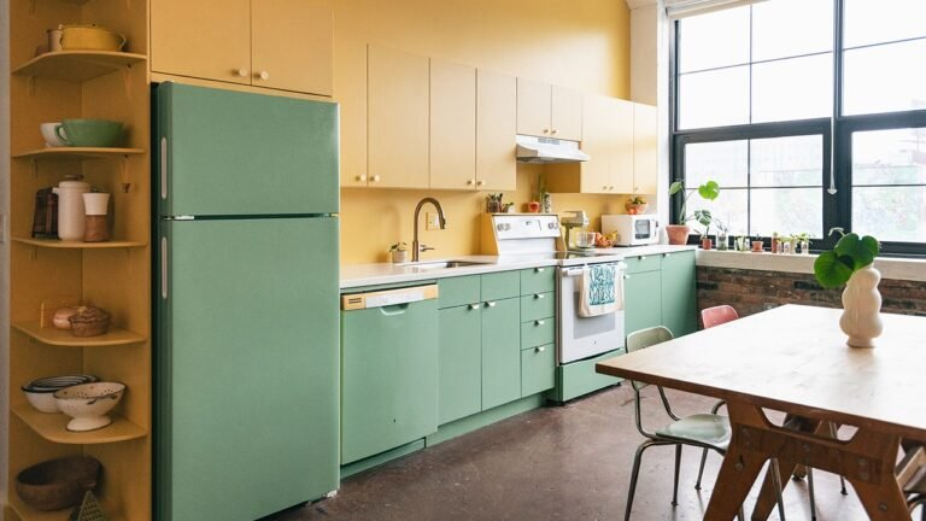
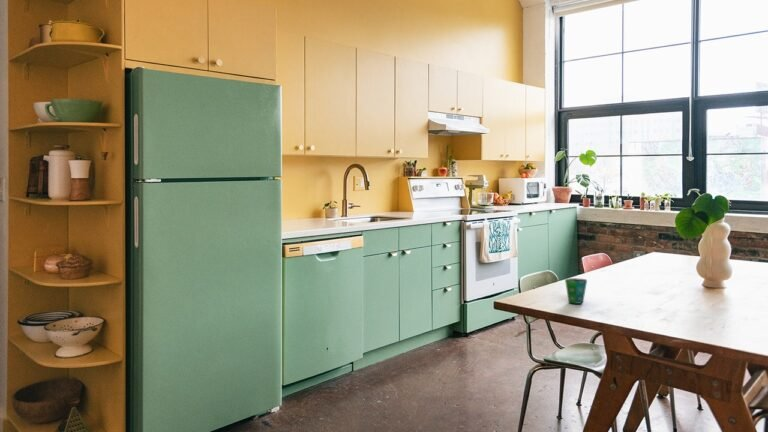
+ cup (576, 290)
